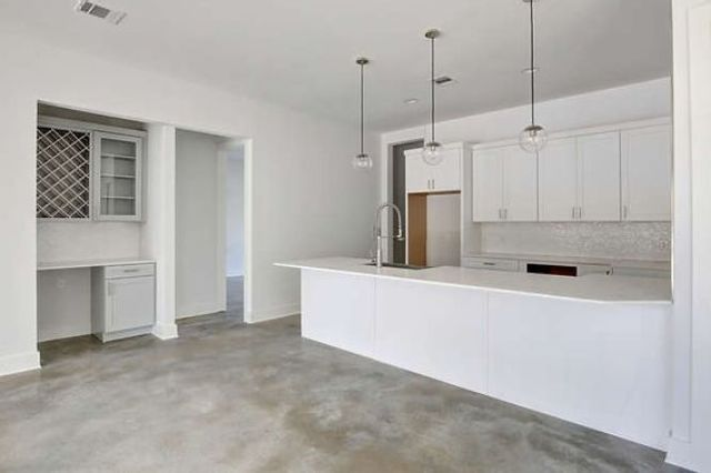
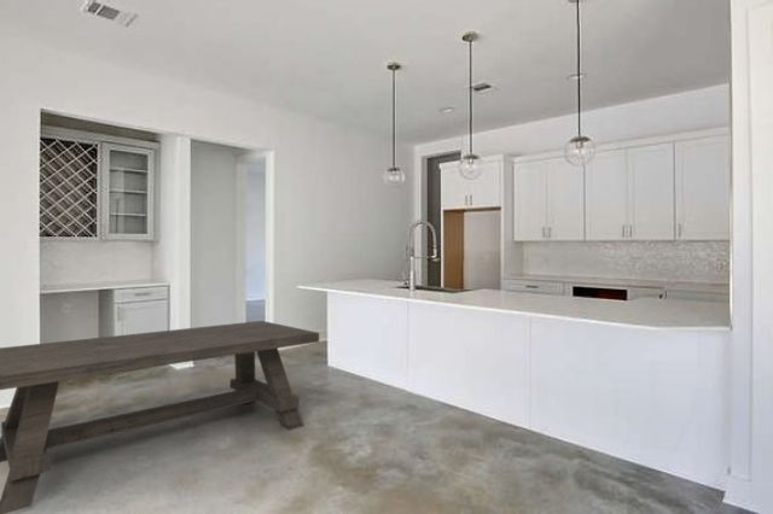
+ dining table (168, 404)
